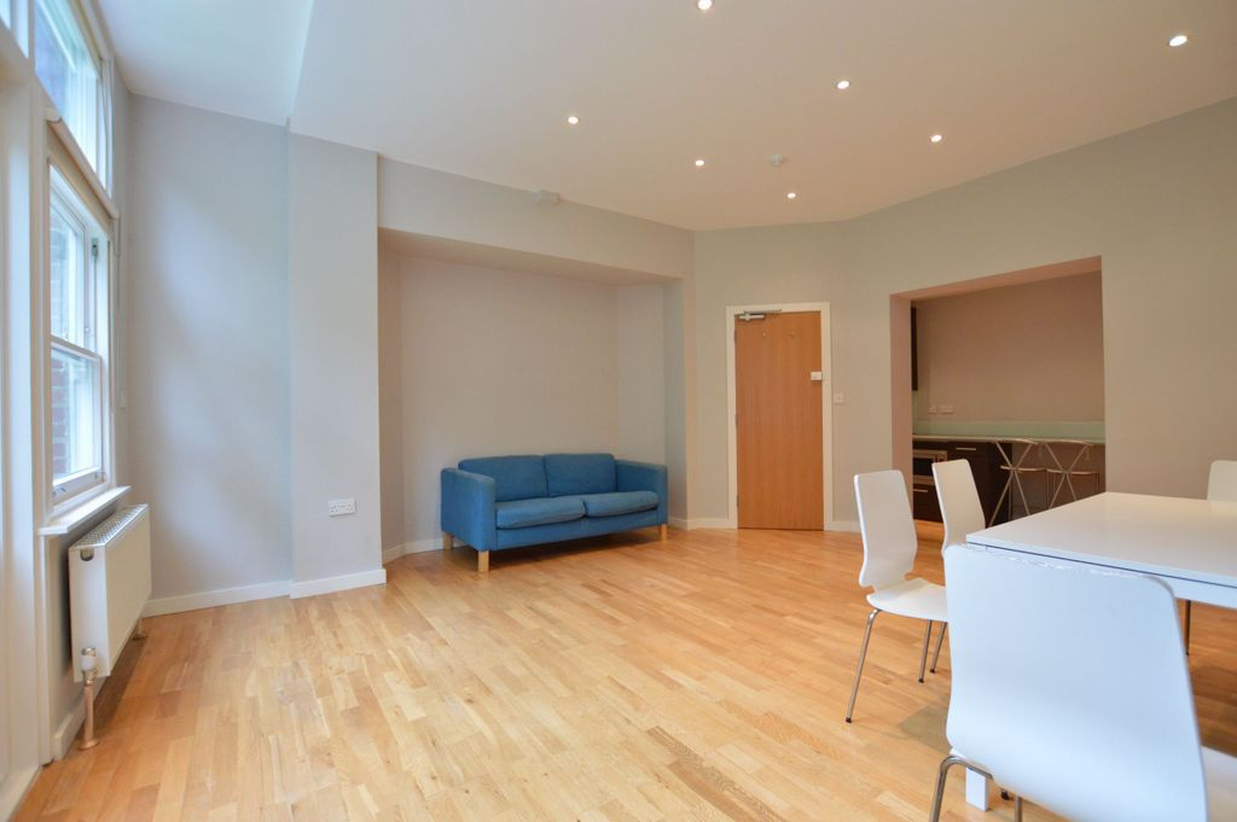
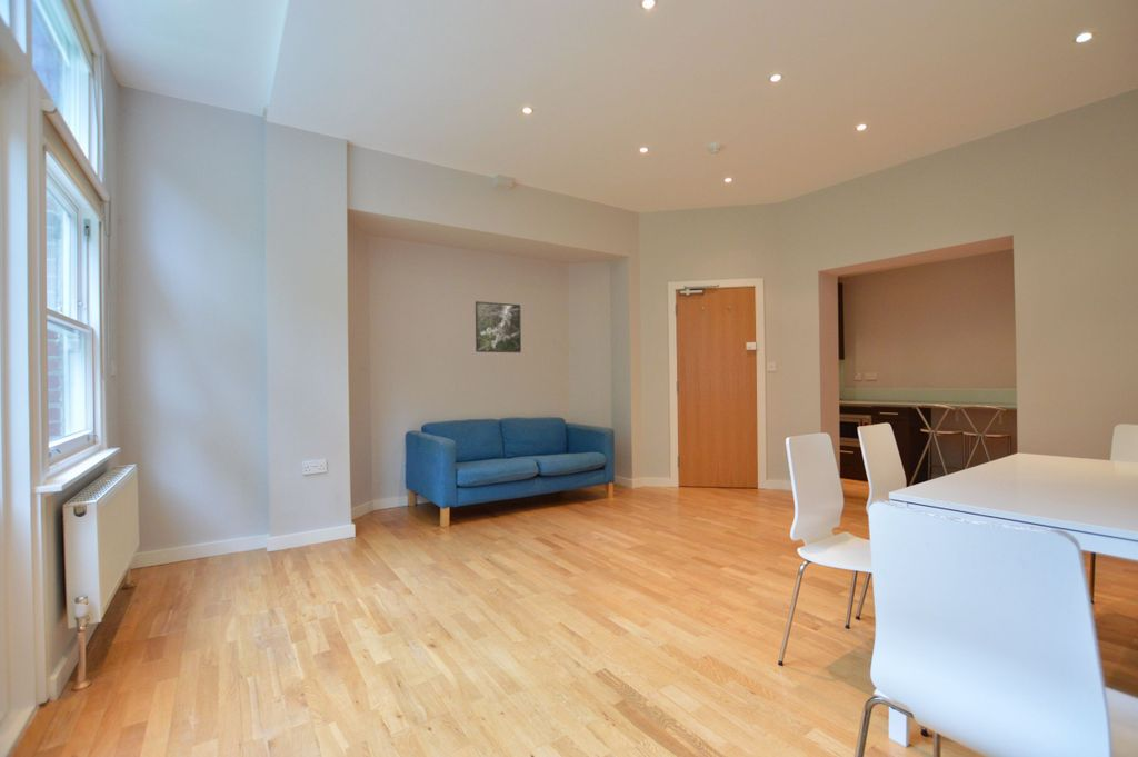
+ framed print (498, 327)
